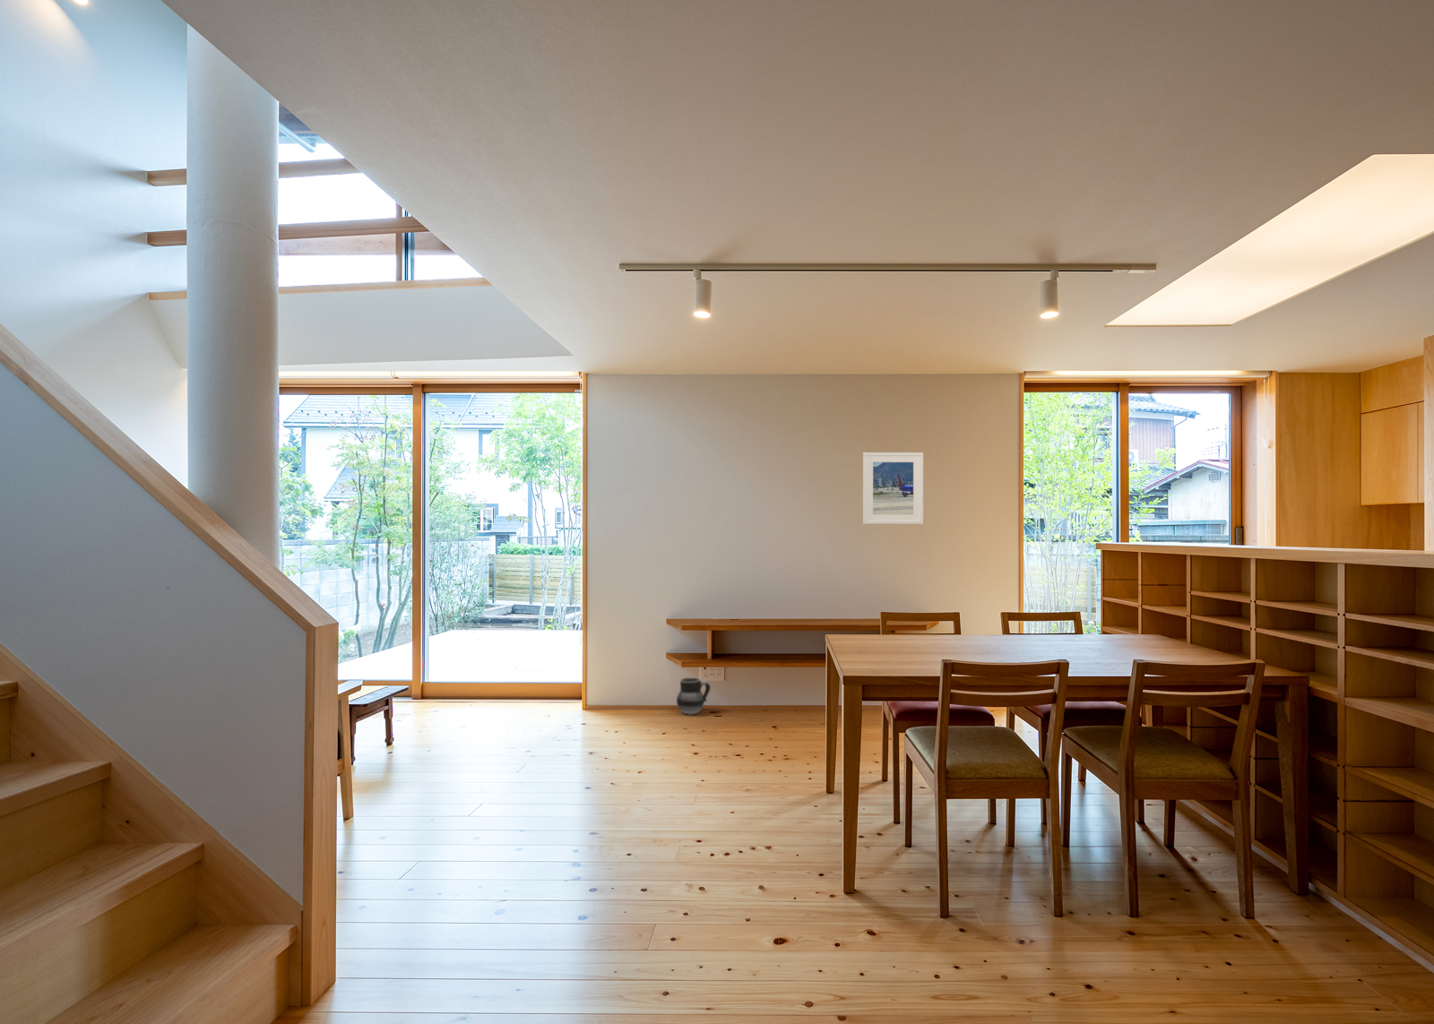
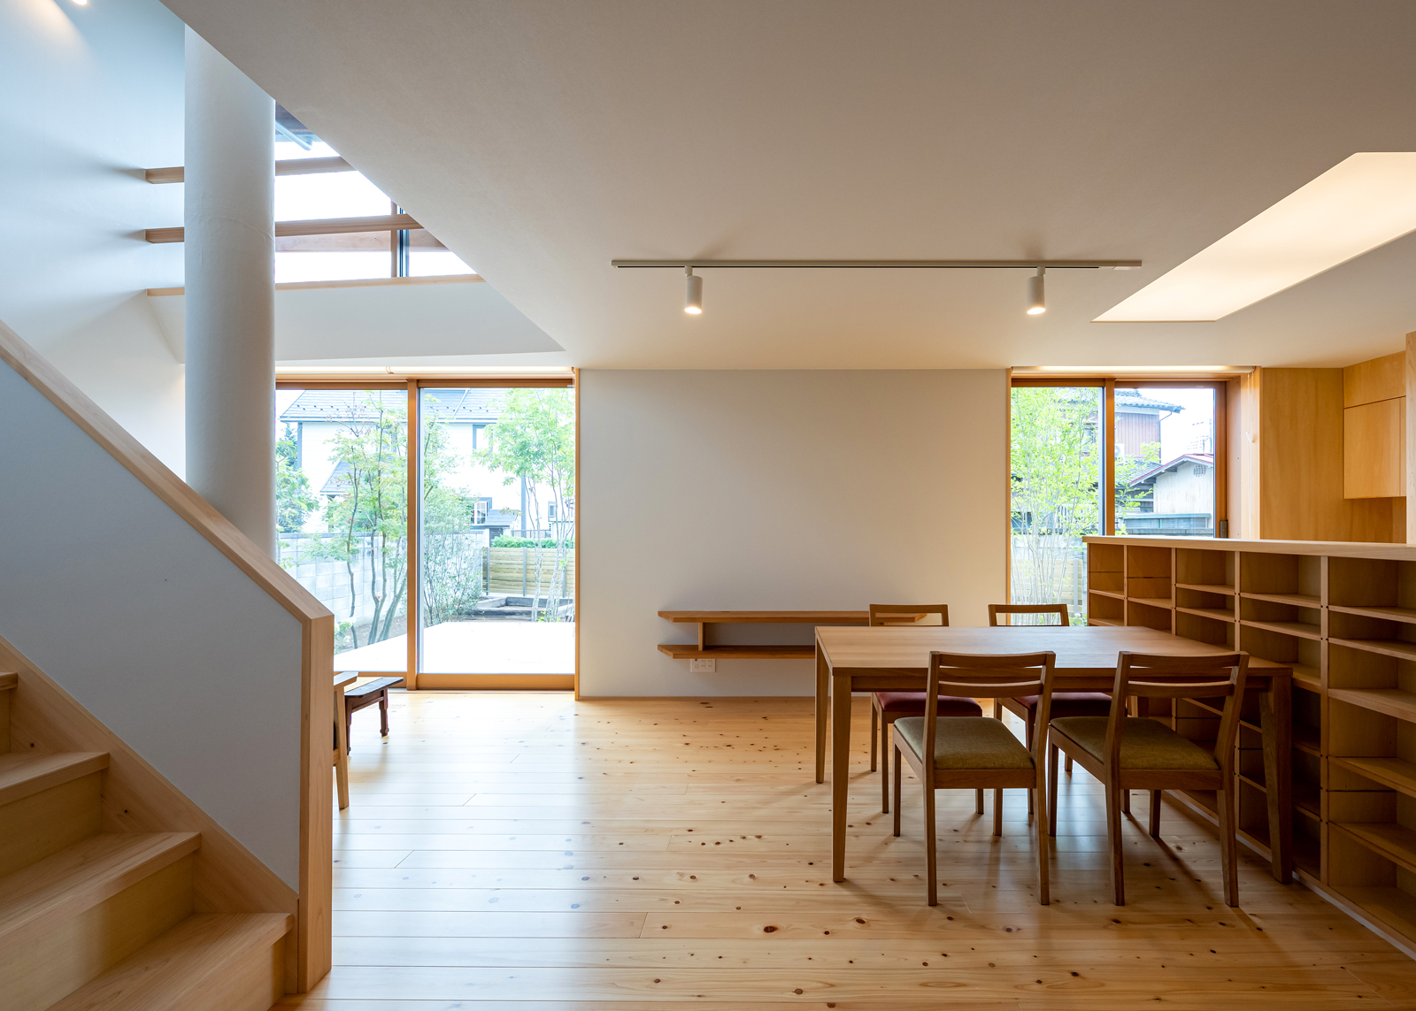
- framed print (893, 489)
- ceramic jug (693, 695)
